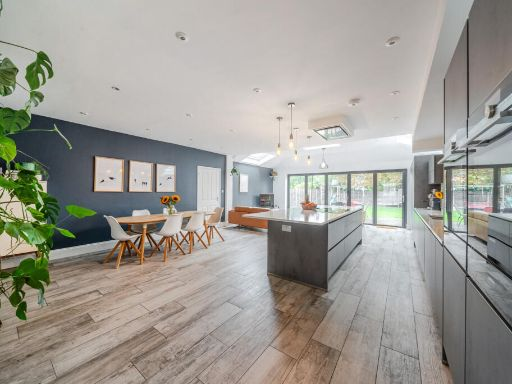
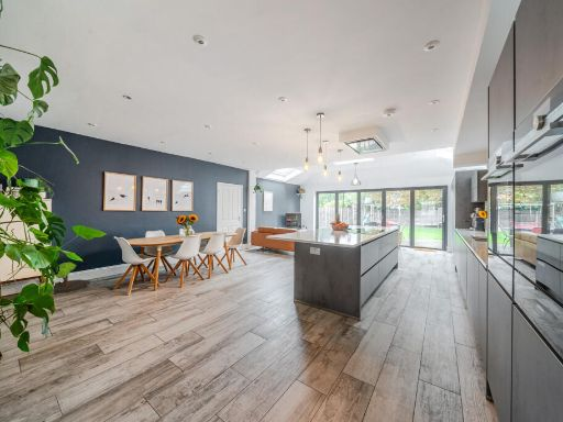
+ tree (65, 275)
